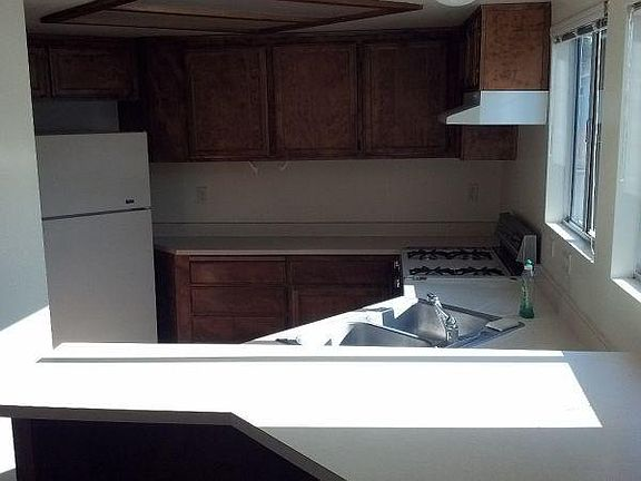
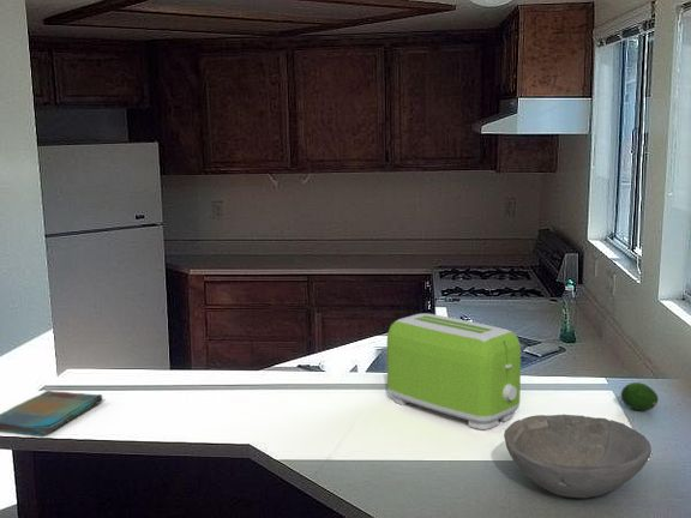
+ bowl (575, 462)
+ fruit (638, 396)
+ dish towel (44, 410)
+ toaster (451, 366)
